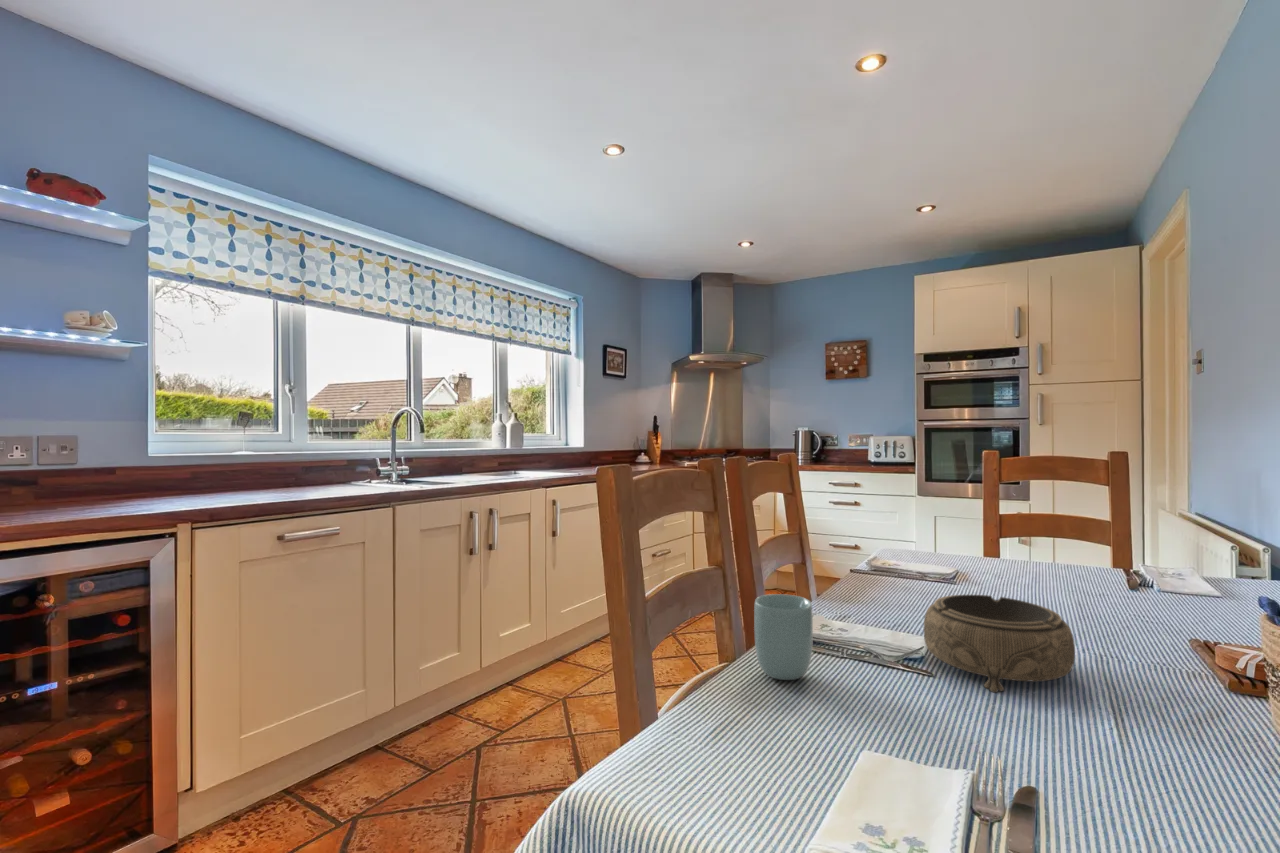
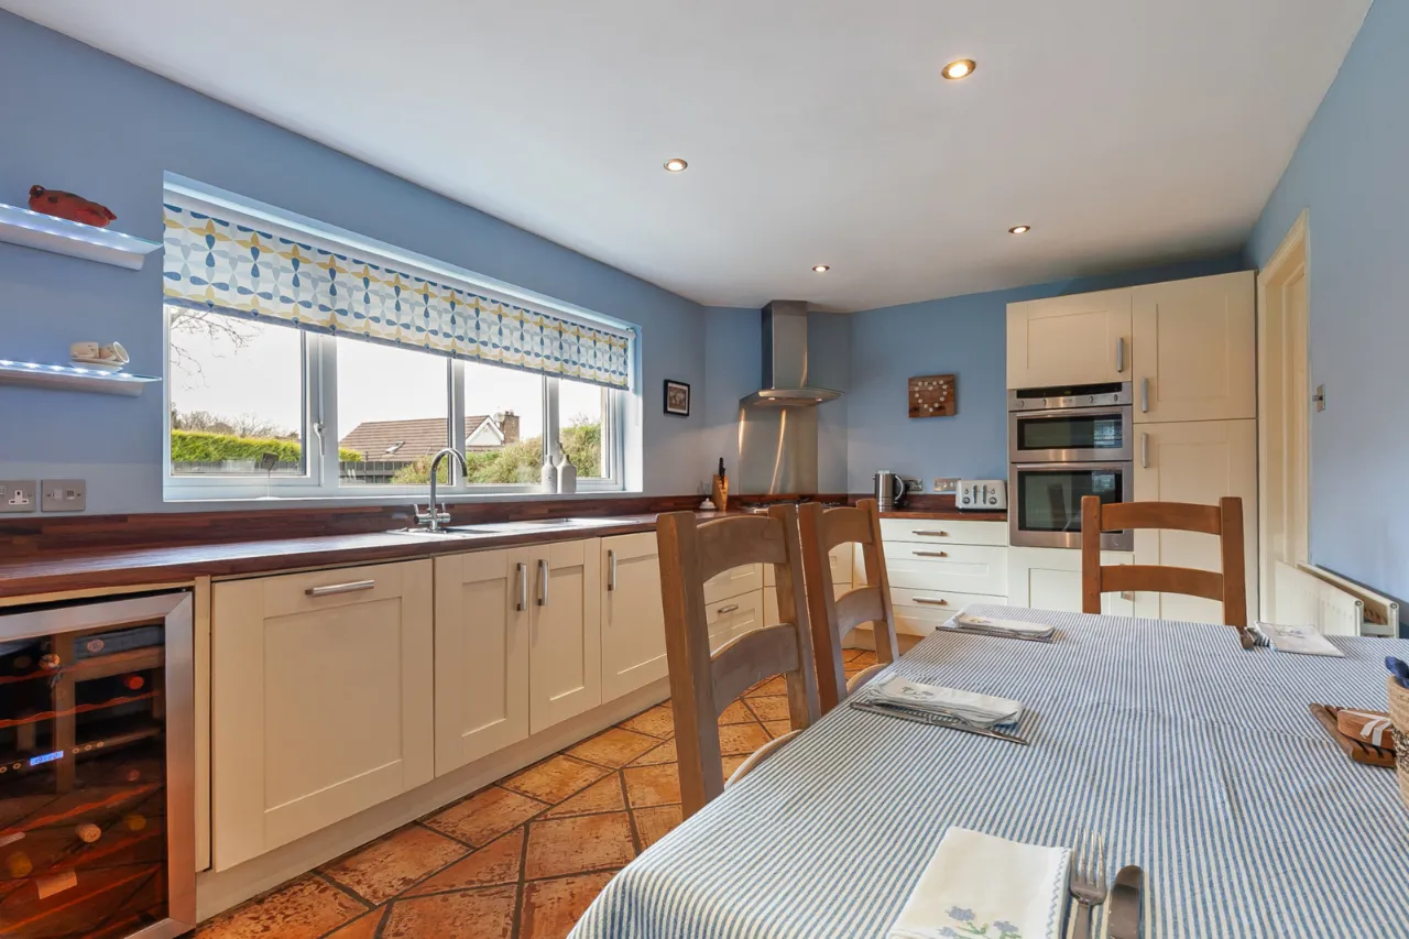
- cup (783, 638)
- decorative bowl (990, 635)
